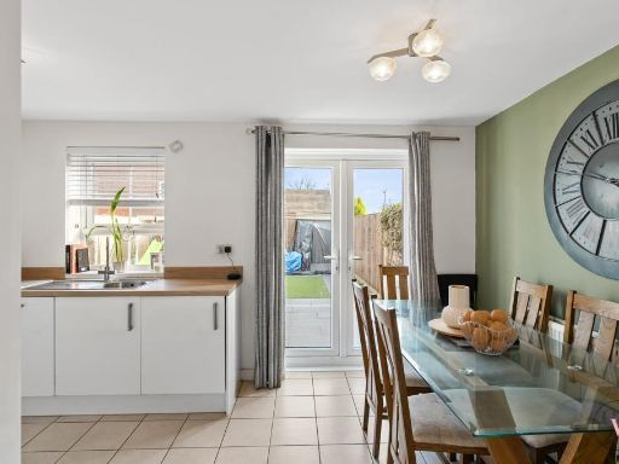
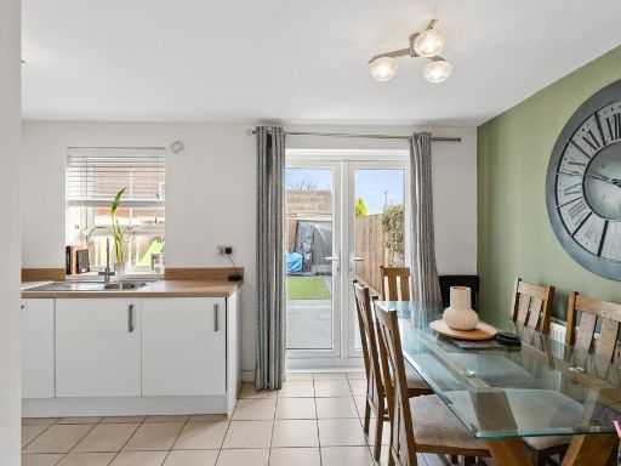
- fruit basket (488, 330)
